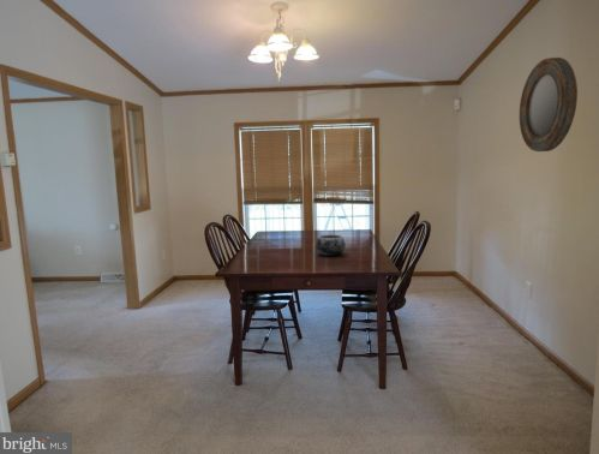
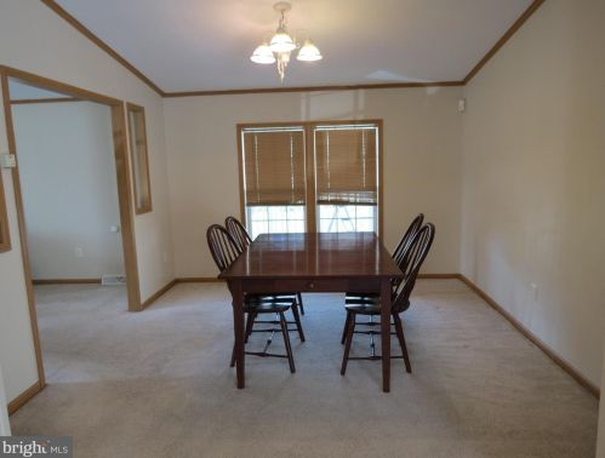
- home mirror (544, 106)
- decorative bowl (330, 245)
